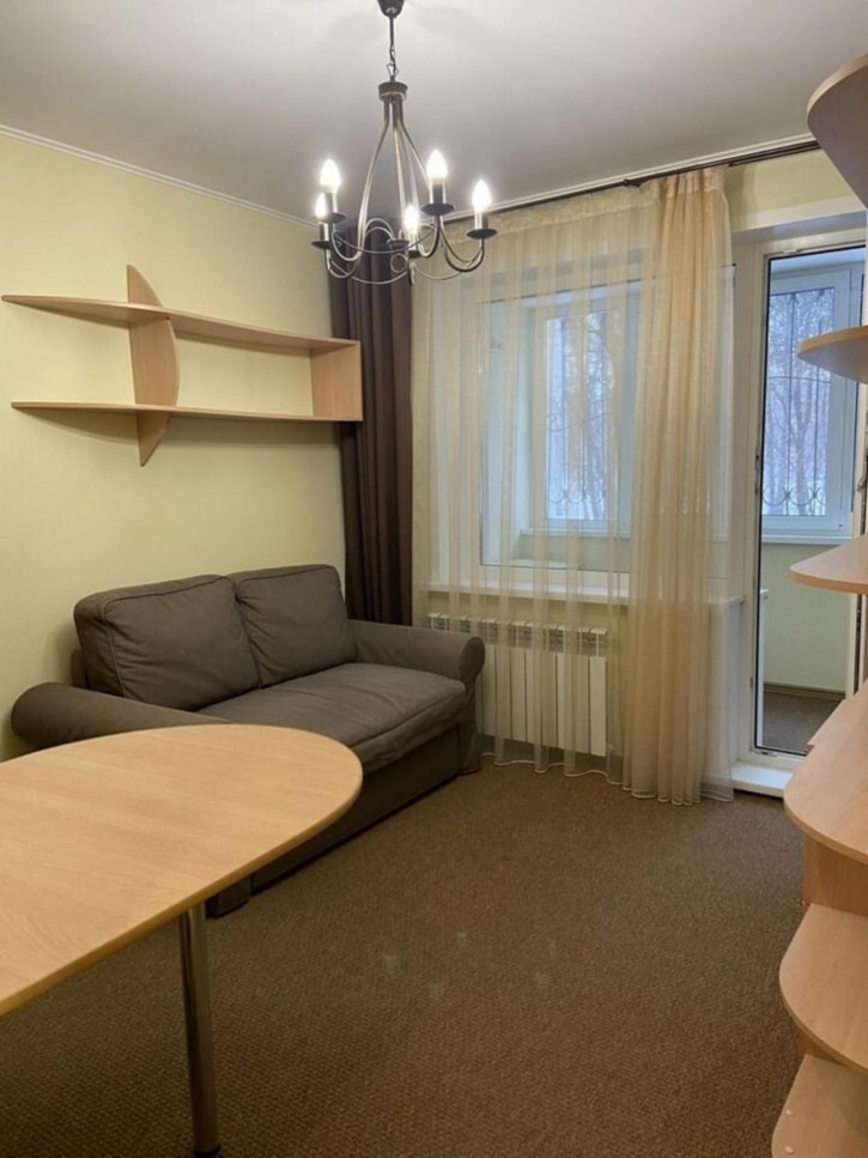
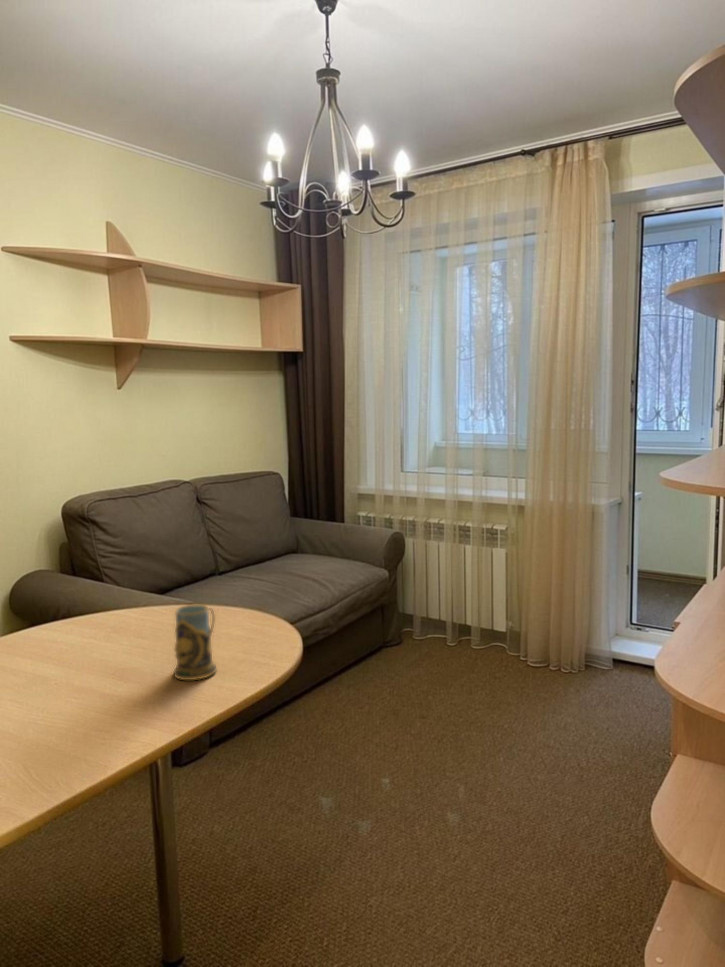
+ mug (196, 638)
